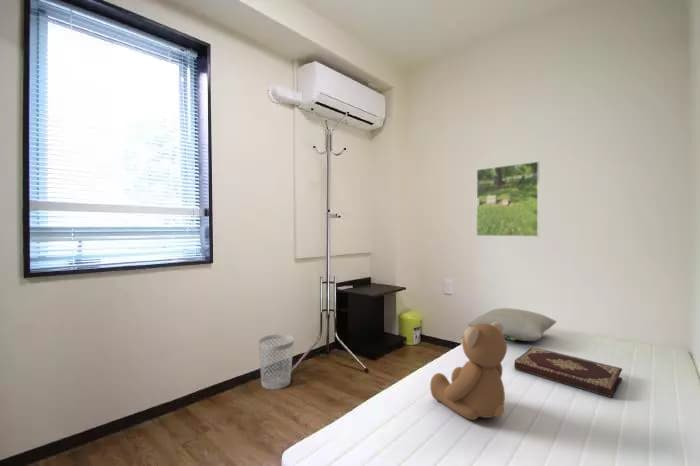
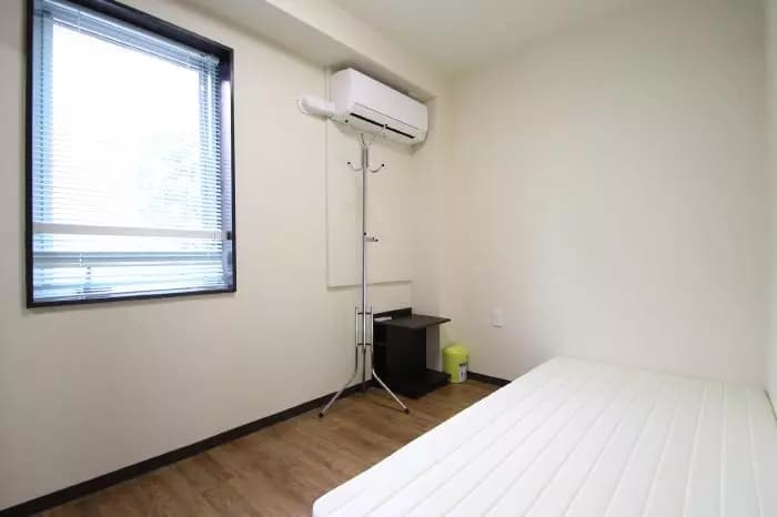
- wastebasket (276, 361)
- book (566, 369)
- pillow (512, 322)
- teddy bear (471, 364)
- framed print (506, 201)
